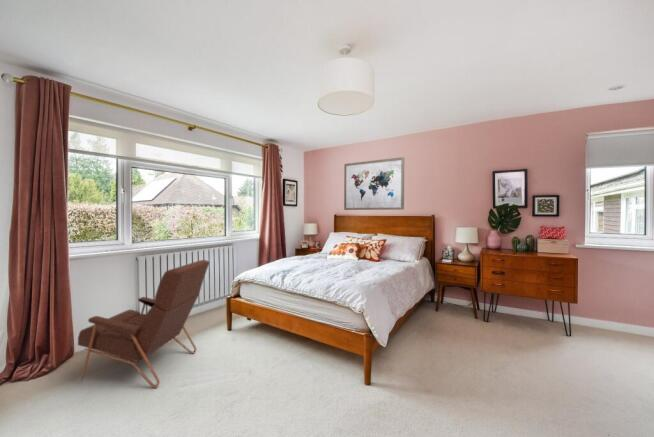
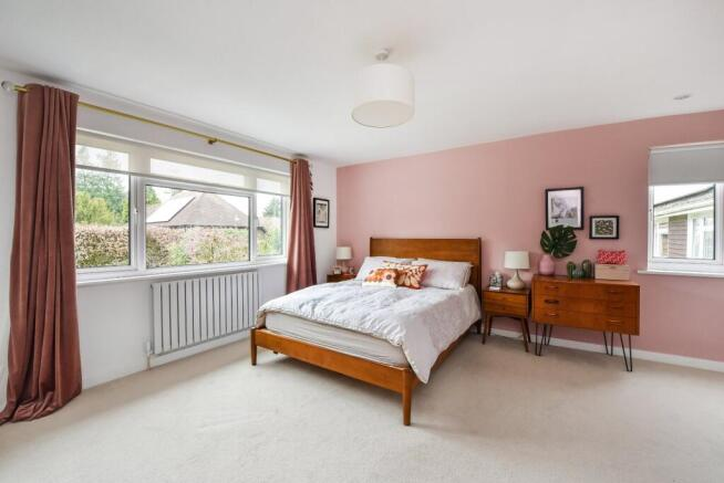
- armchair (149, 315)
- wall art (372, 185)
